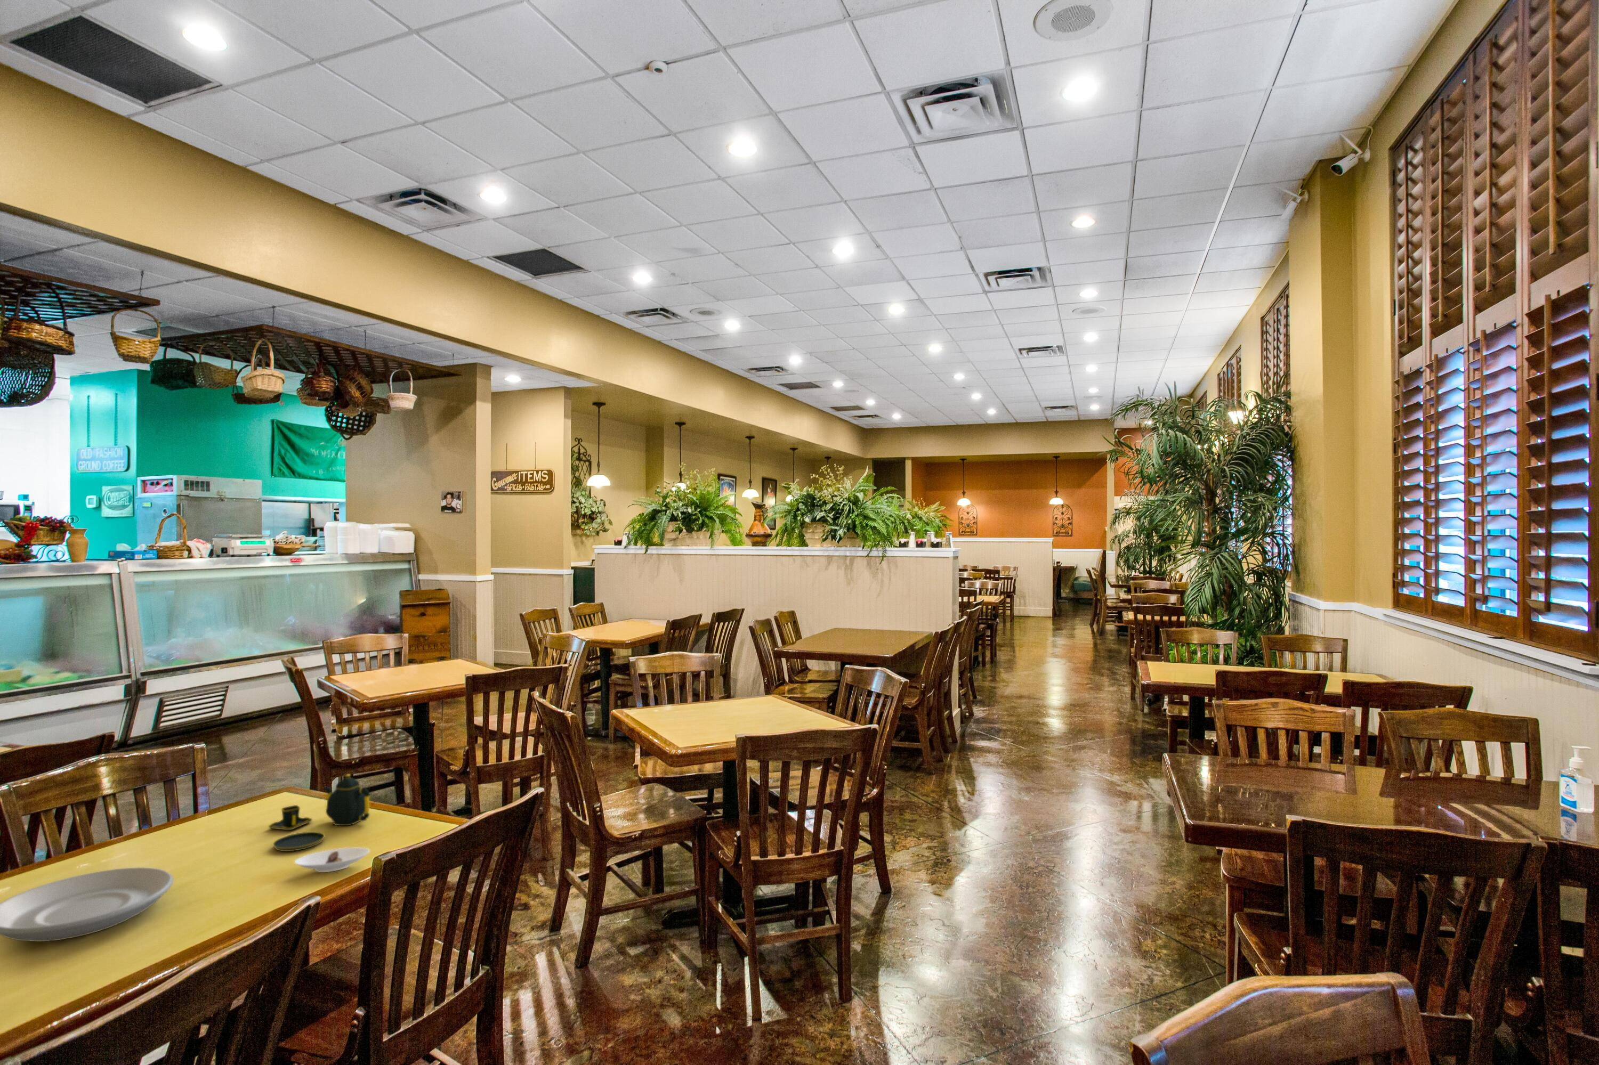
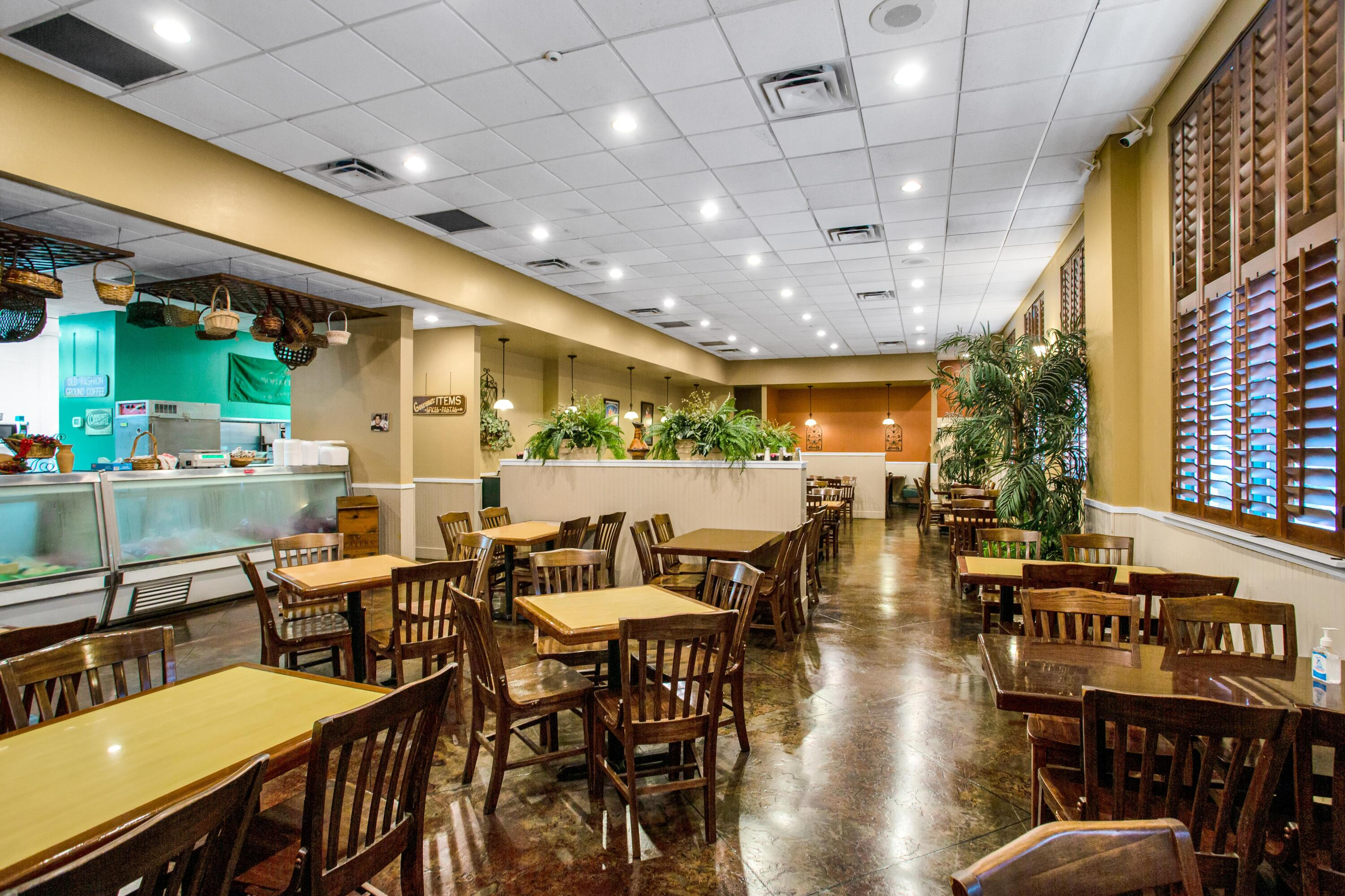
- saucer (333, 861)
- teapot (300, 807)
- plate (83, 906)
